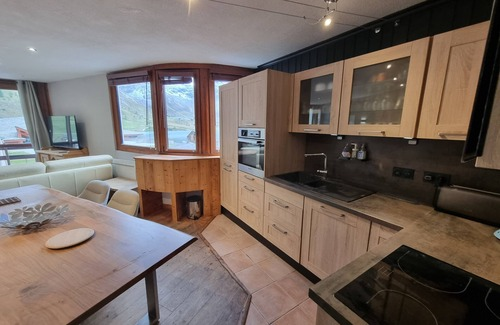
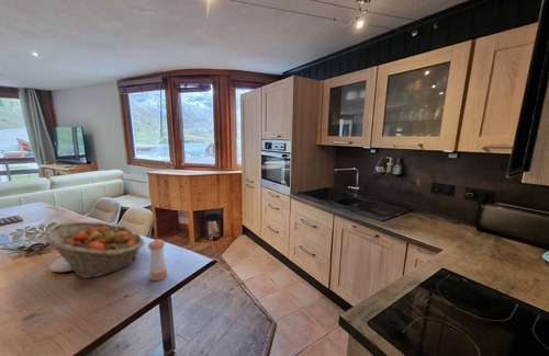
+ fruit basket (99, 242)
+ pepper shaker (157, 257)
